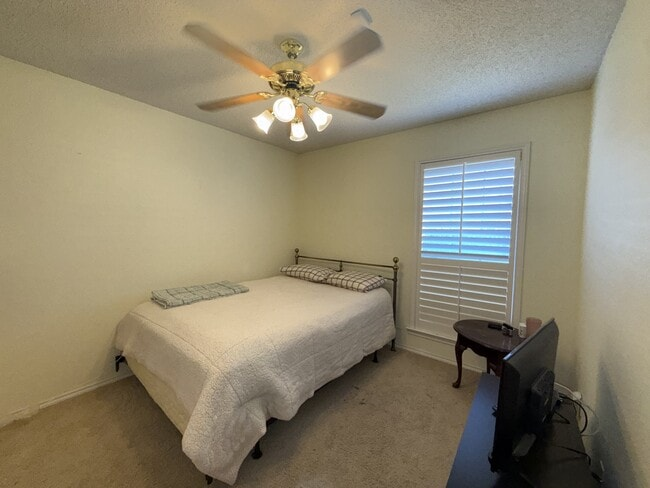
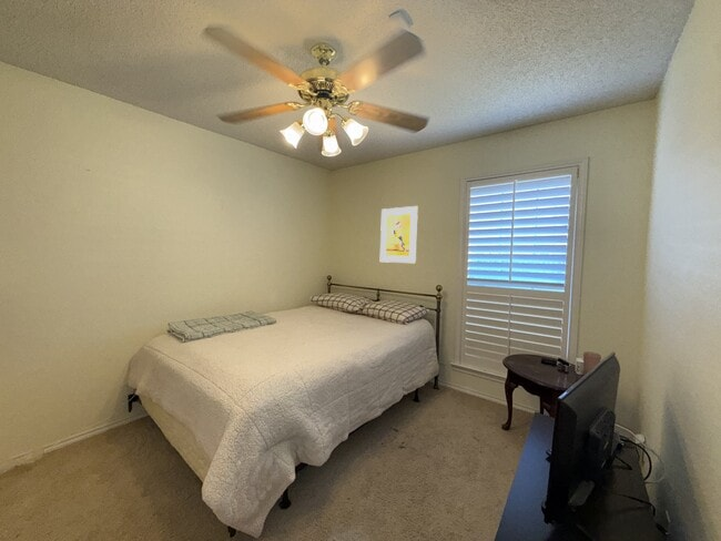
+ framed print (397, 235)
